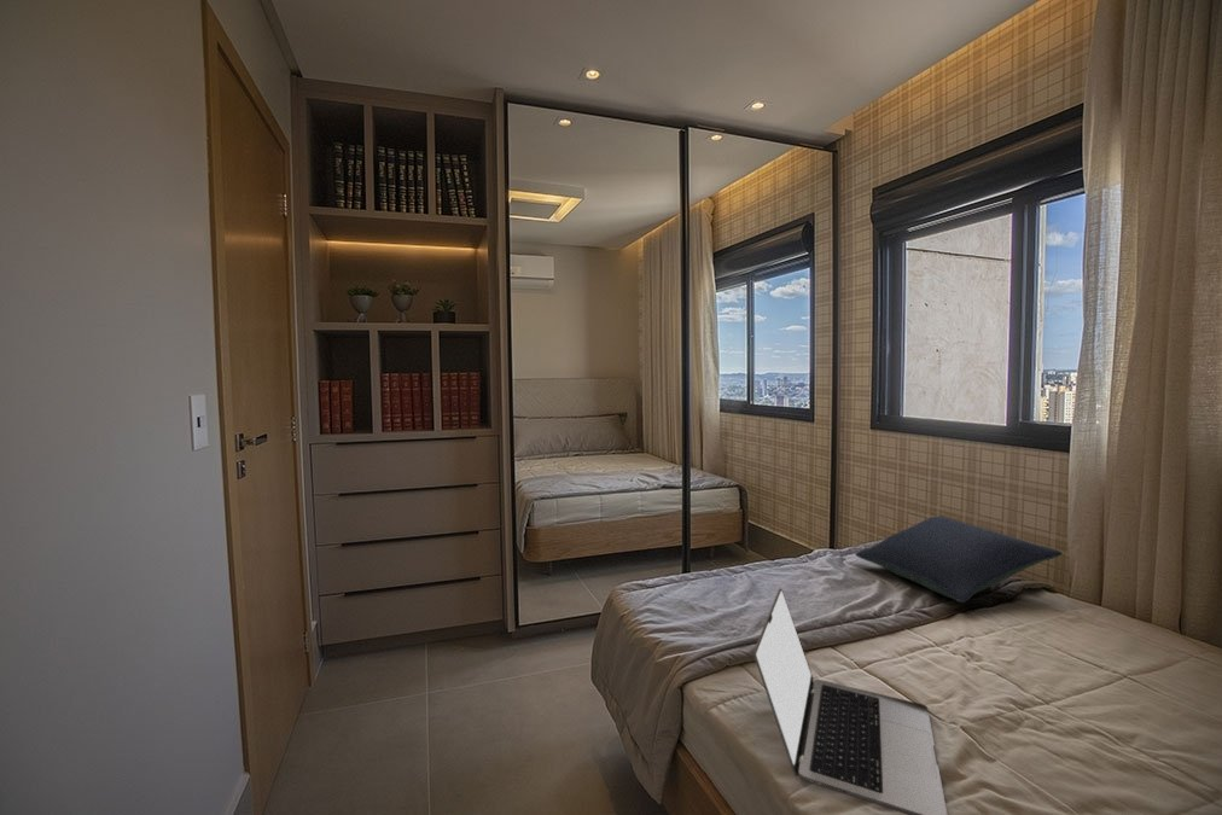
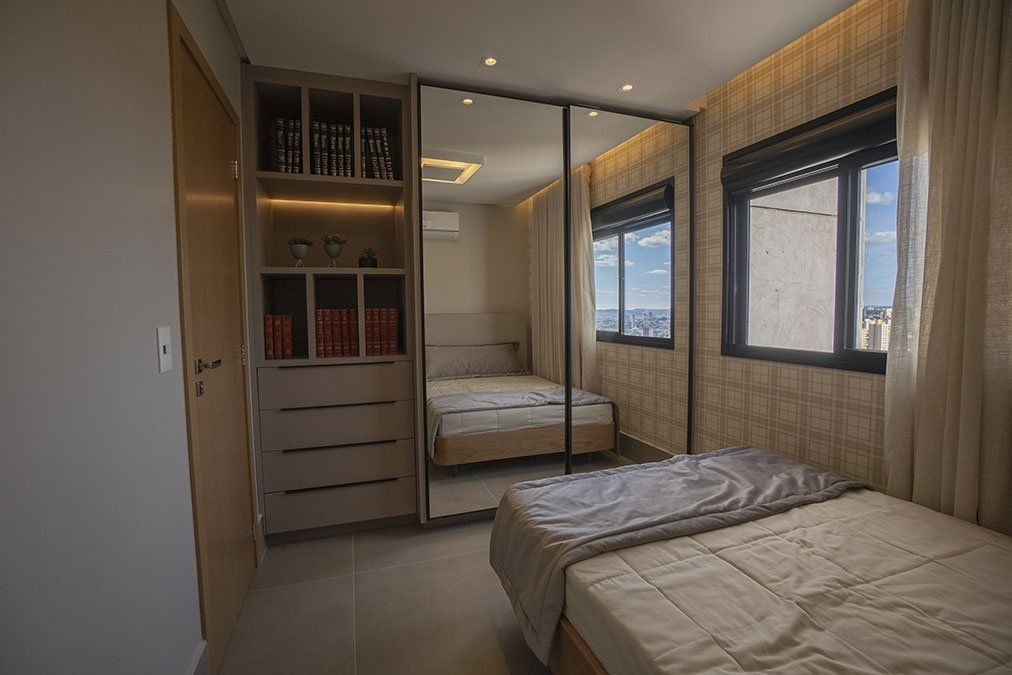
- laptop (846, 686)
- pillow (949, 553)
